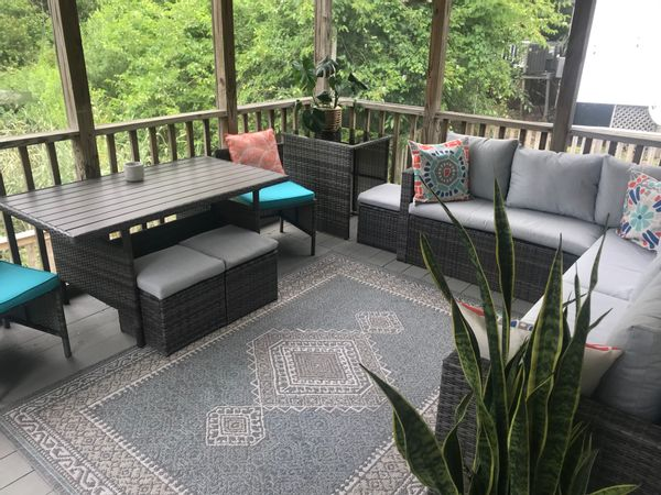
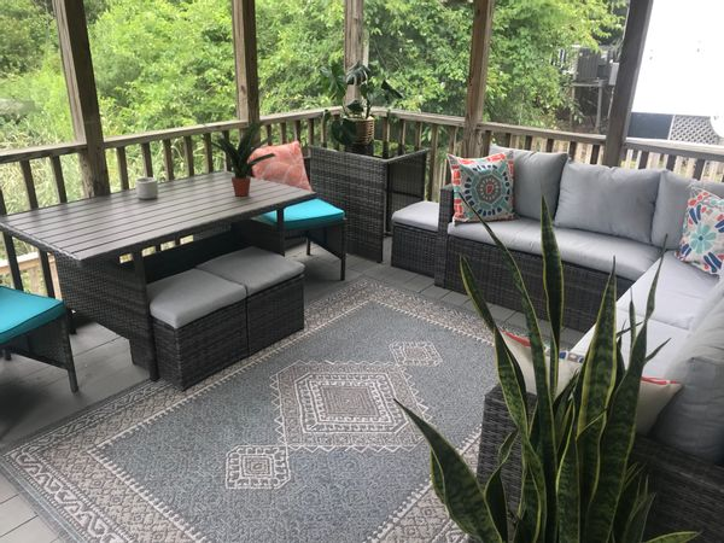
+ potted plant (234, 156)
